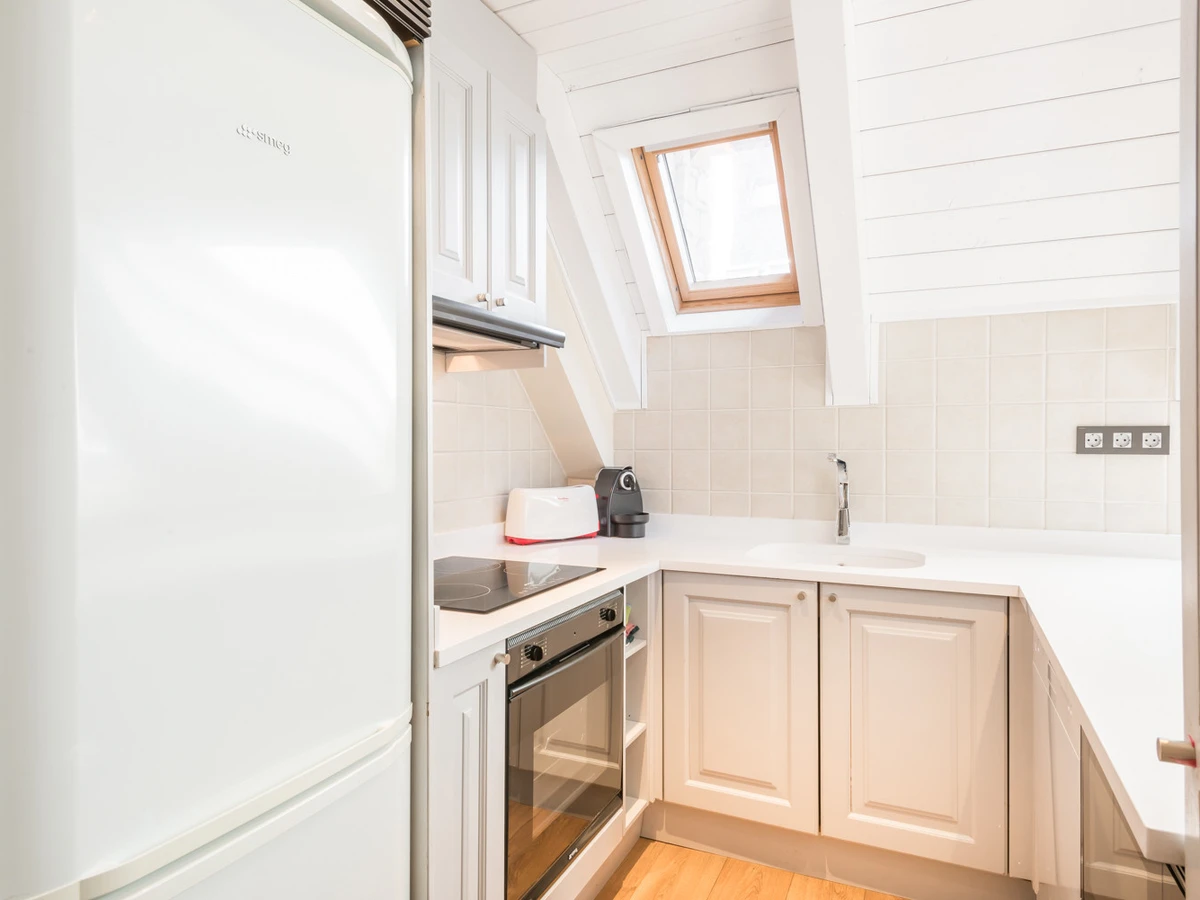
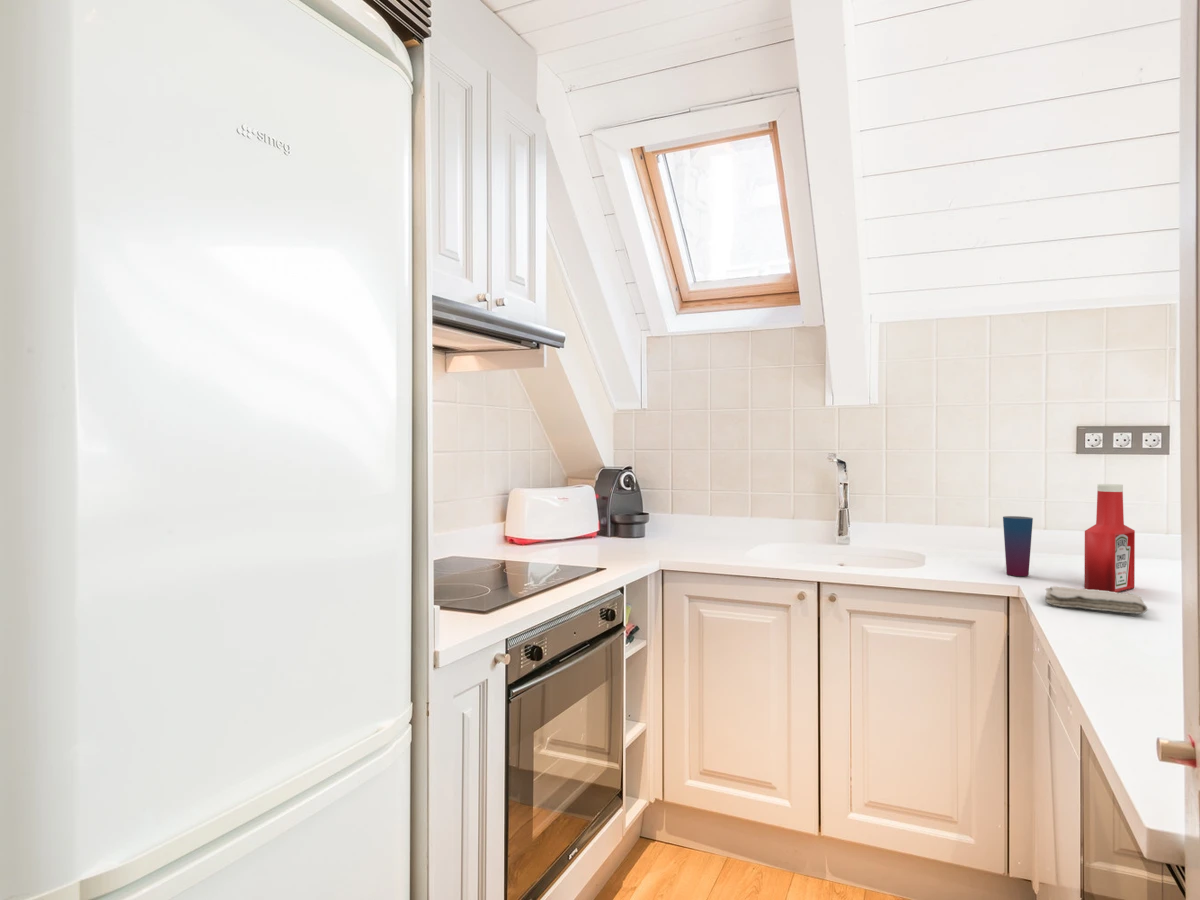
+ soap bottle (1109, 536)
+ washcloth (1093, 598)
+ cup (1017, 545)
